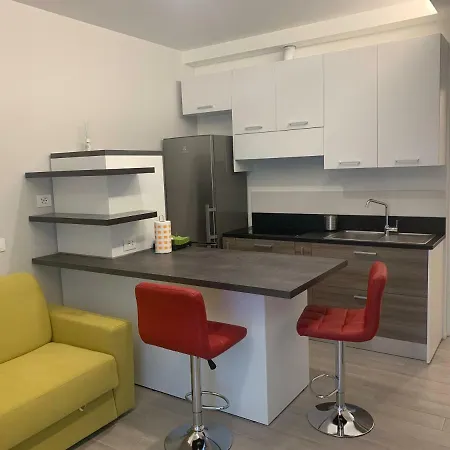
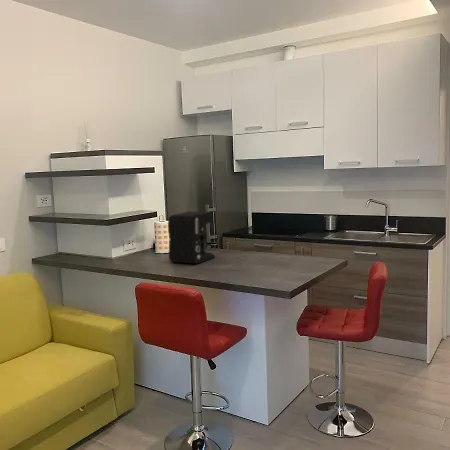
+ coffee maker (193, 236)
